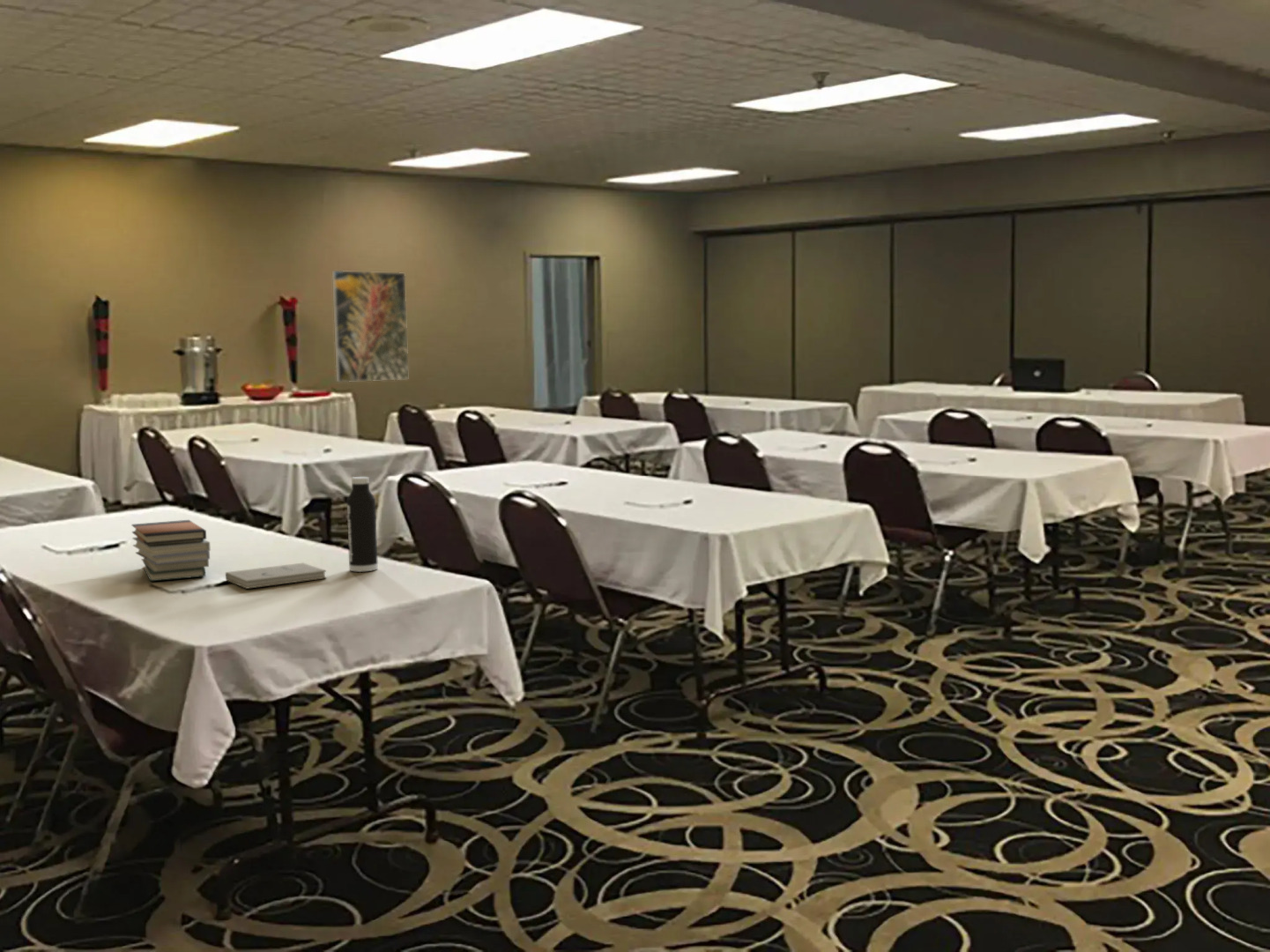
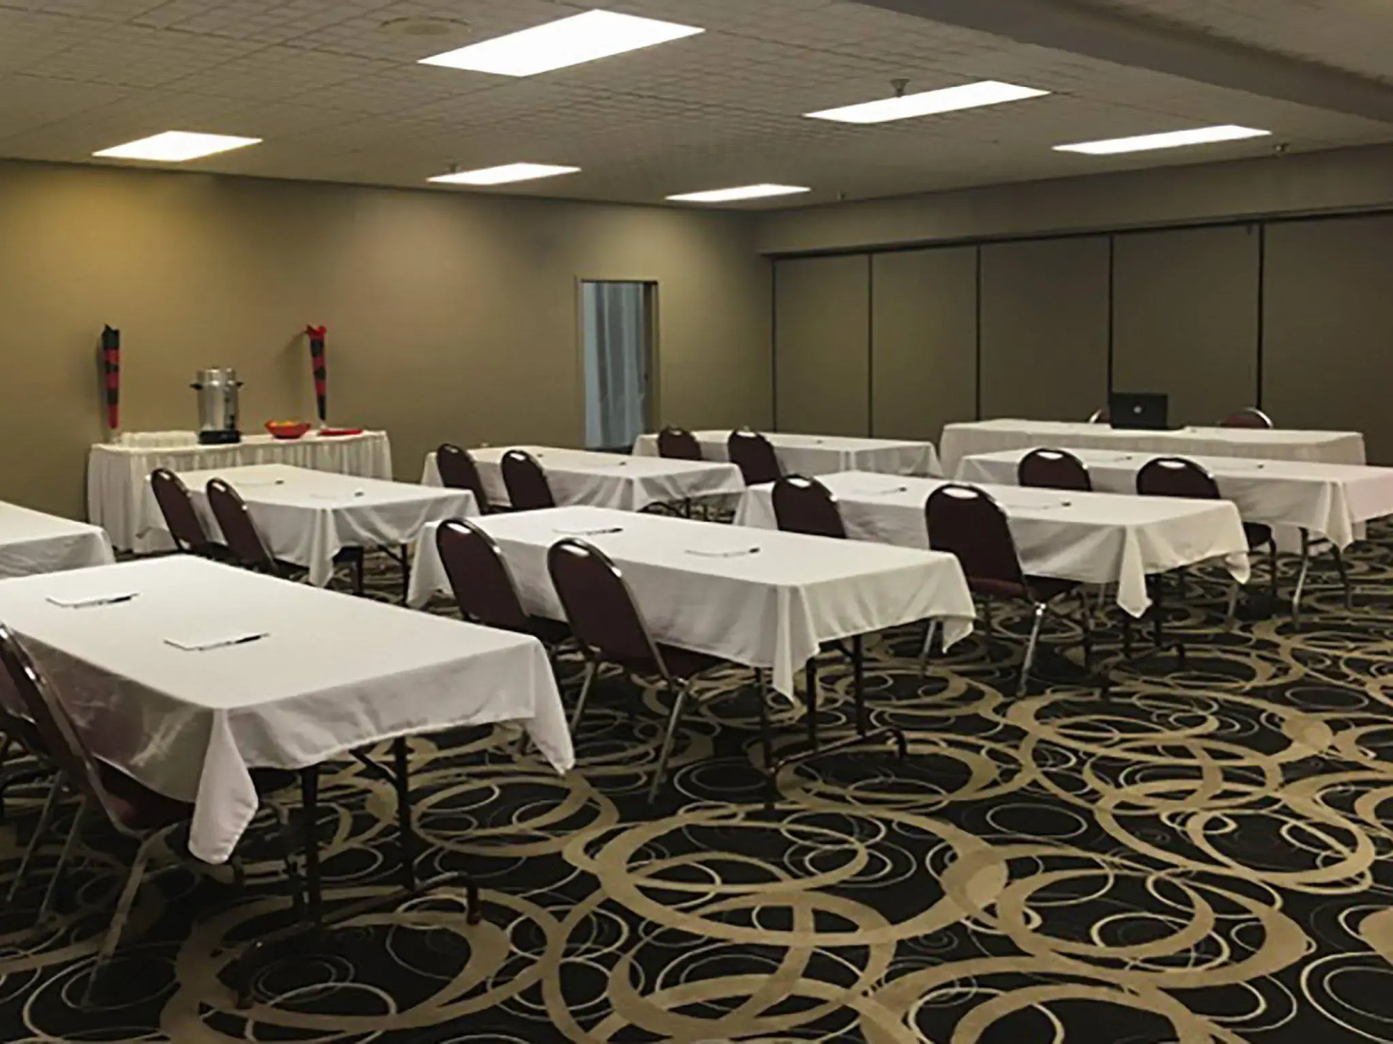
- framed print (371, 326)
- book (276, 575)
- water bottle (361, 524)
- book stack (171, 549)
